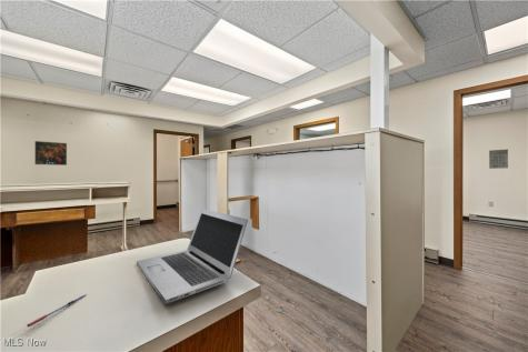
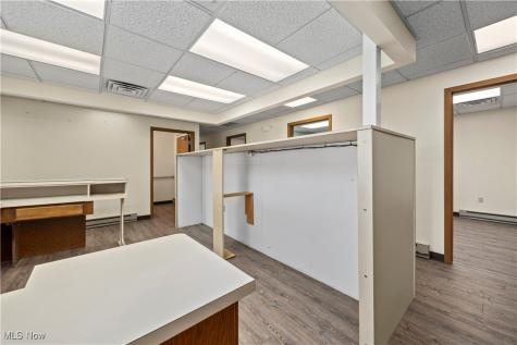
- calendar (498, 157)
- laptop (189, 243)
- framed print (51, 153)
- pen (60, 308)
